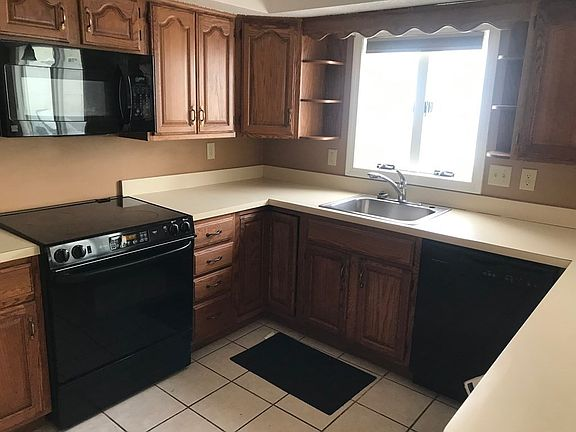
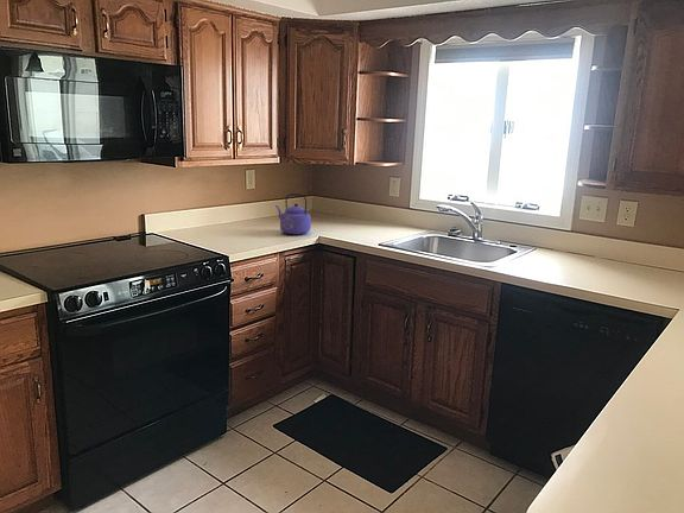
+ kettle (291, 213)
